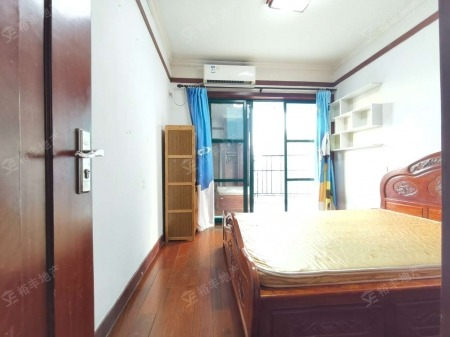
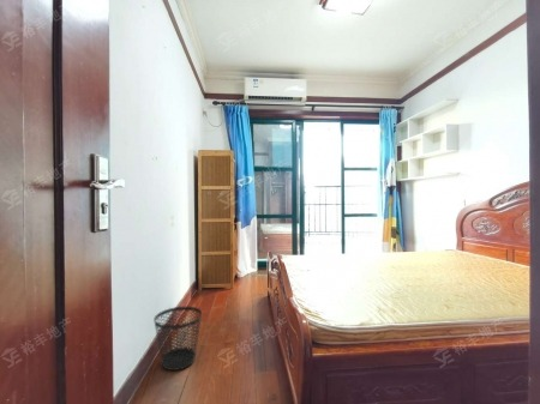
+ wastebasket (178, 338)
